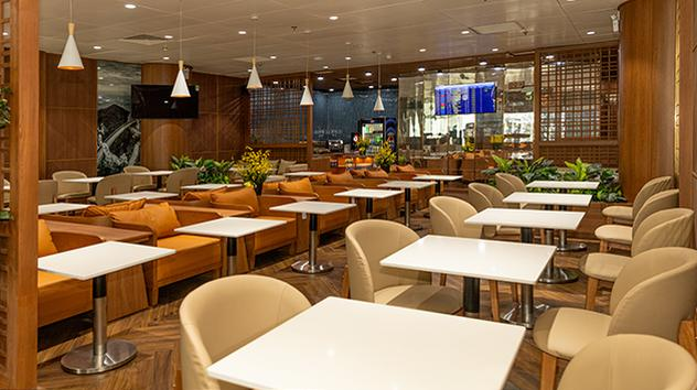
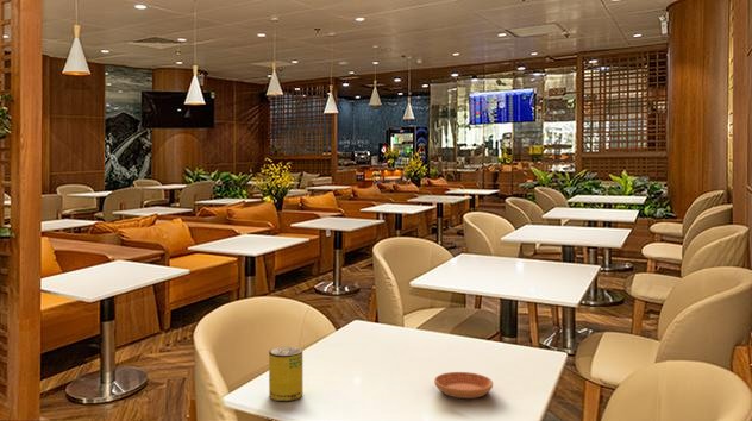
+ saucer (463, 385)
+ beverage can (286, 372)
